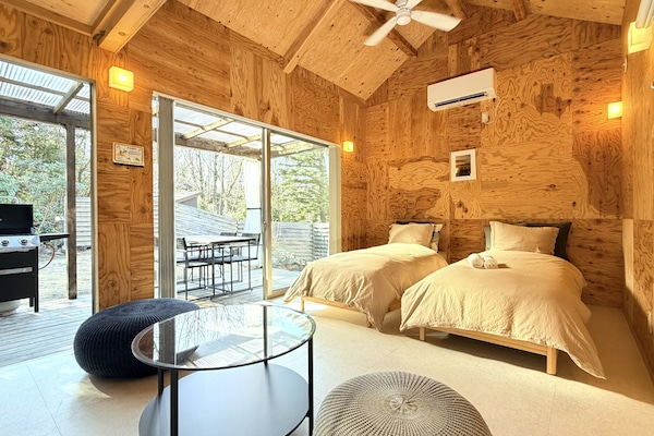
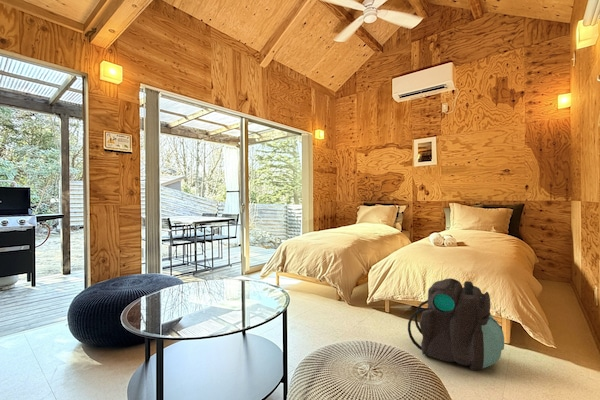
+ backpack (453, 317)
